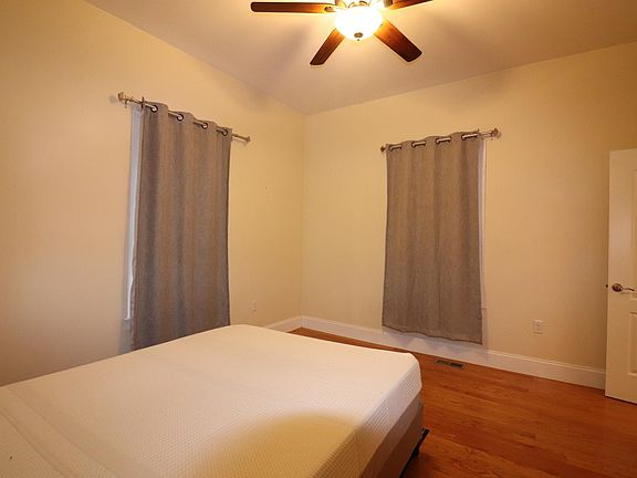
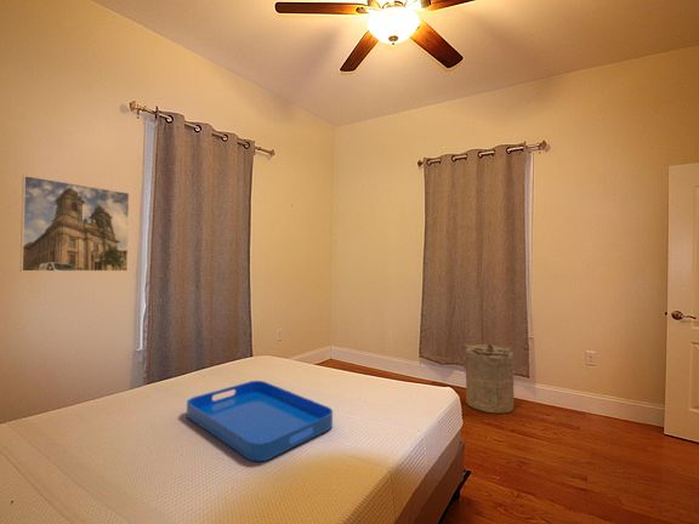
+ serving tray (257, 412)
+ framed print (80, 228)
+ laundry hamper (487, 374)
